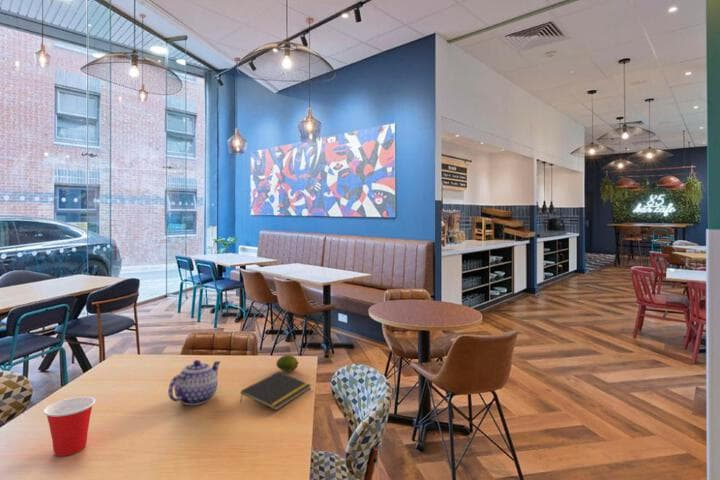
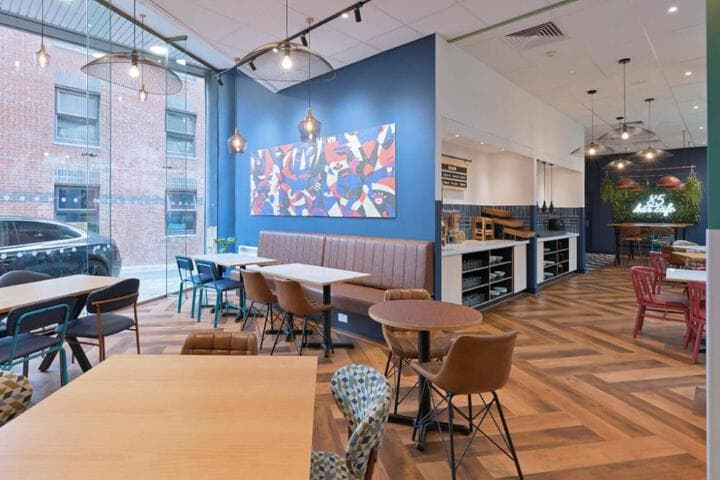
- fruit (287, 363)
- cup (70, 427)
- teapot (196, 380)
- notepad (277, 389)
